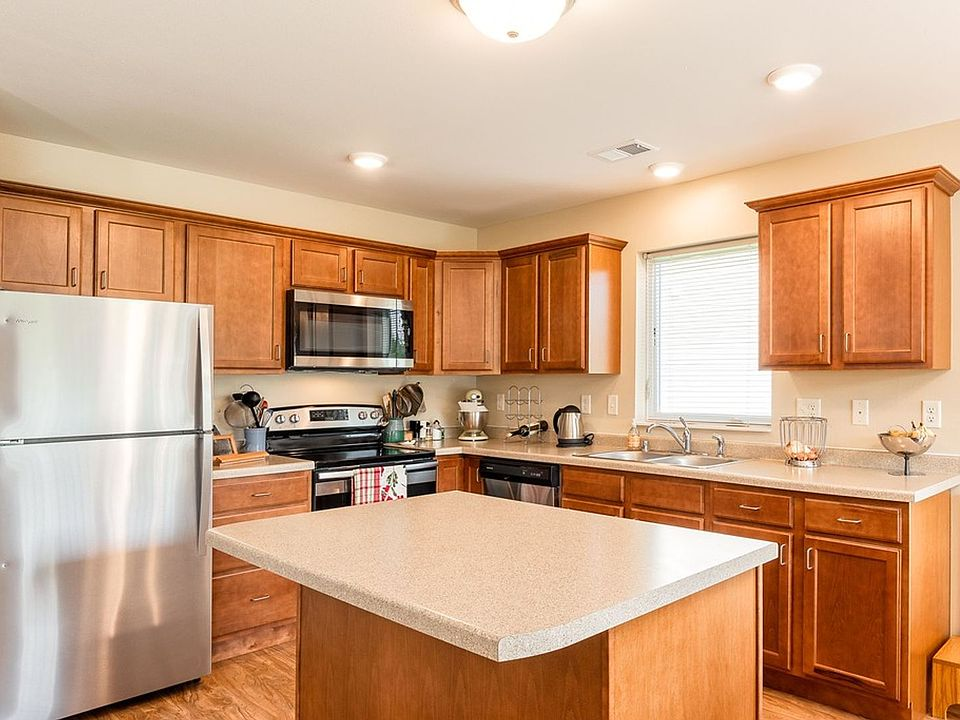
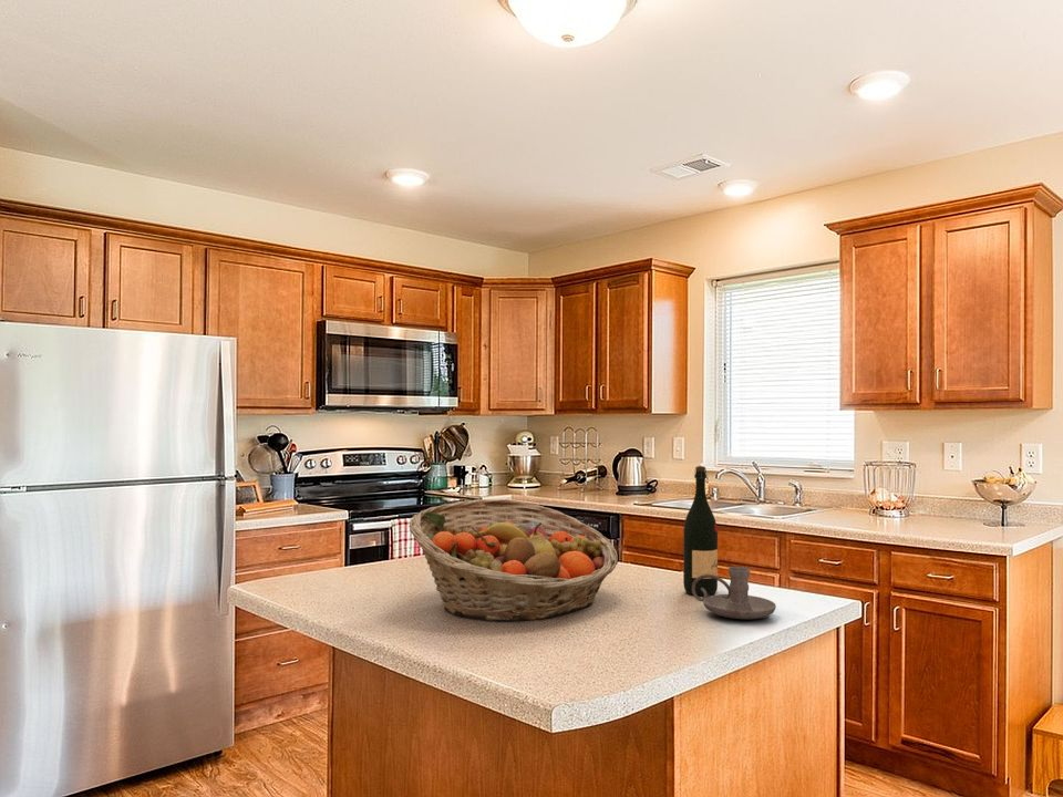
+ candle holder (731, 590)
+ fruit basket (515, 555)
+ wine bottle (700, 529)
